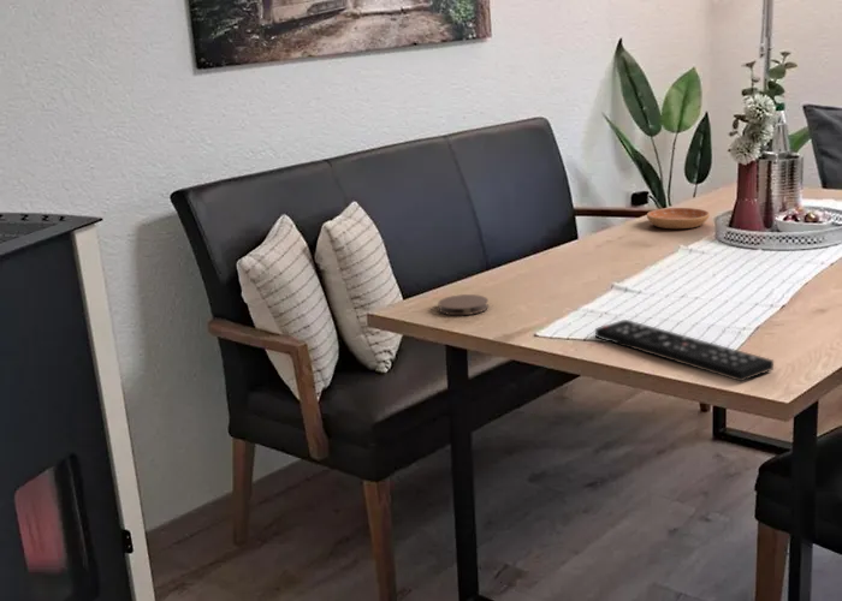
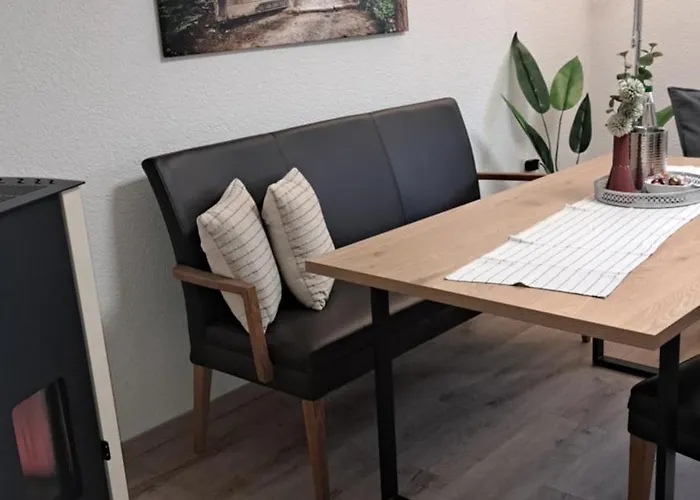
- saucer (677, 218)
- remote control (677, 346)
- coaster (463, 304)
